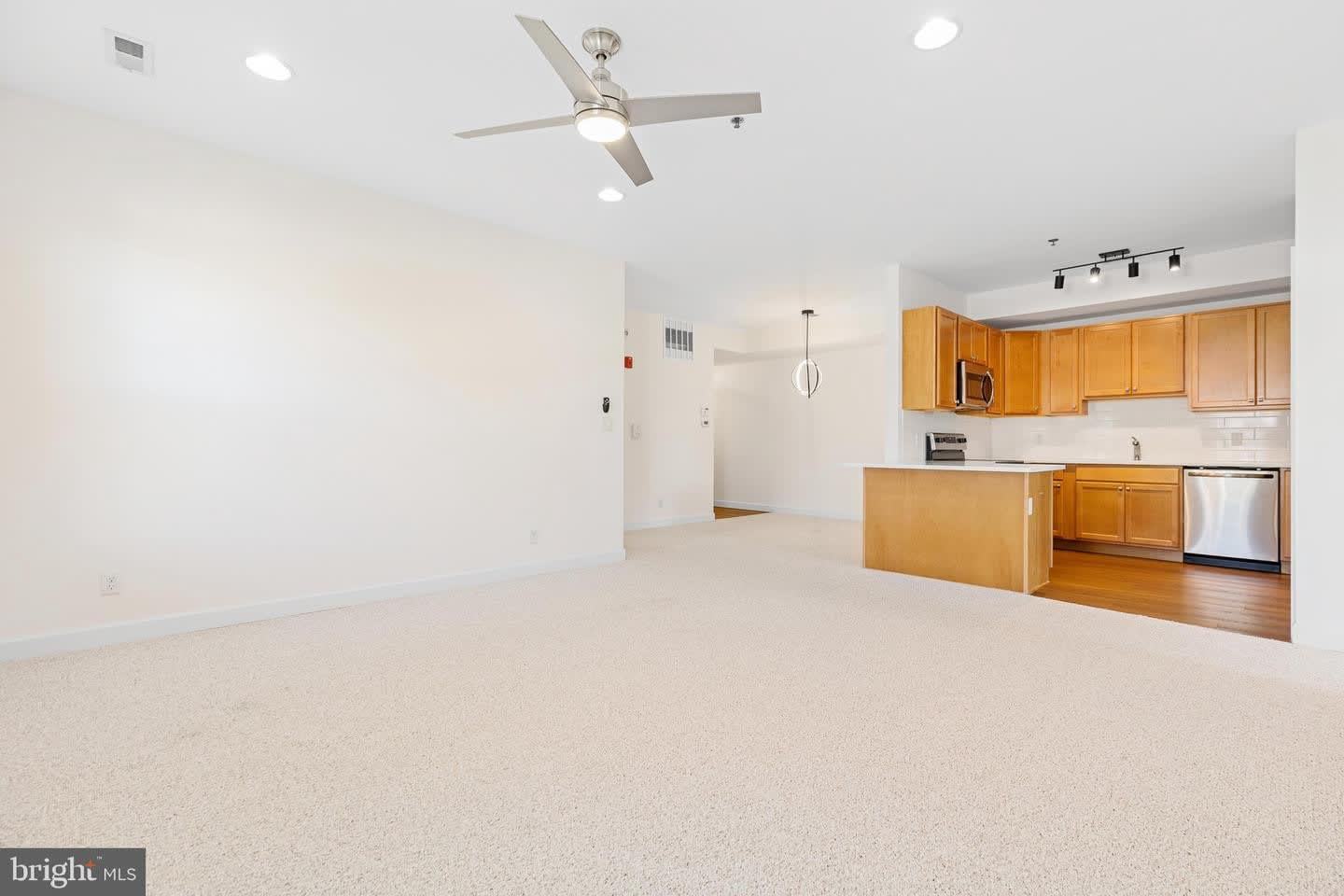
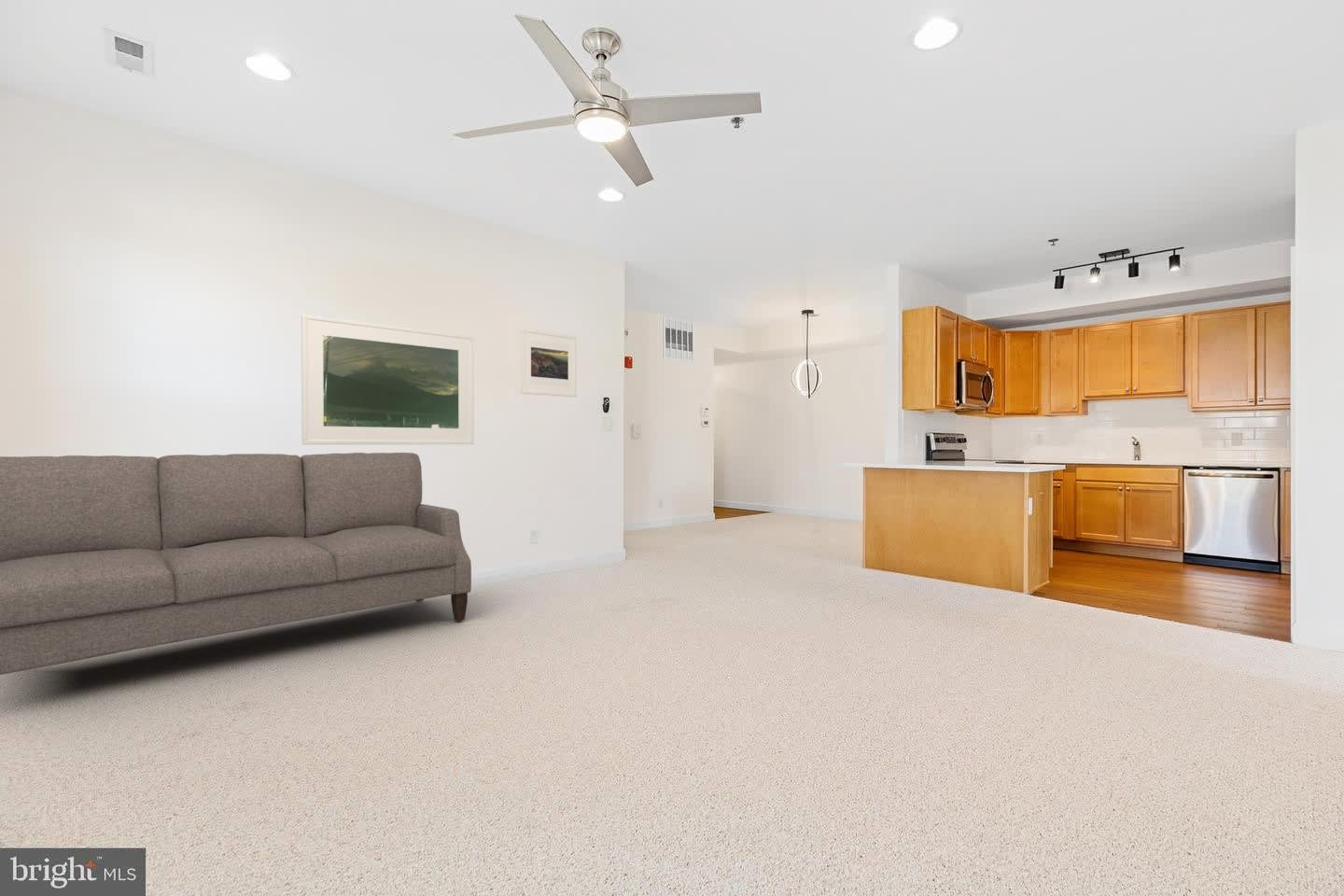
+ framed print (549, 363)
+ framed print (395, 385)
+ sofa (243, 549)
